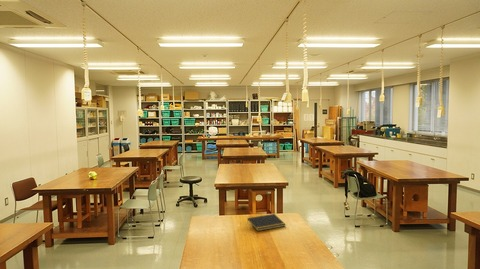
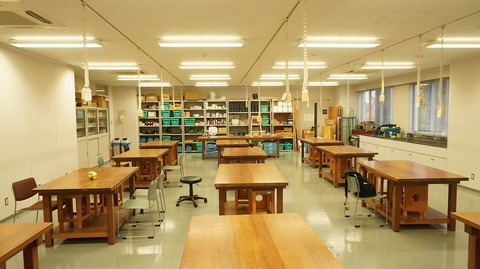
- notepad (266, 222)
